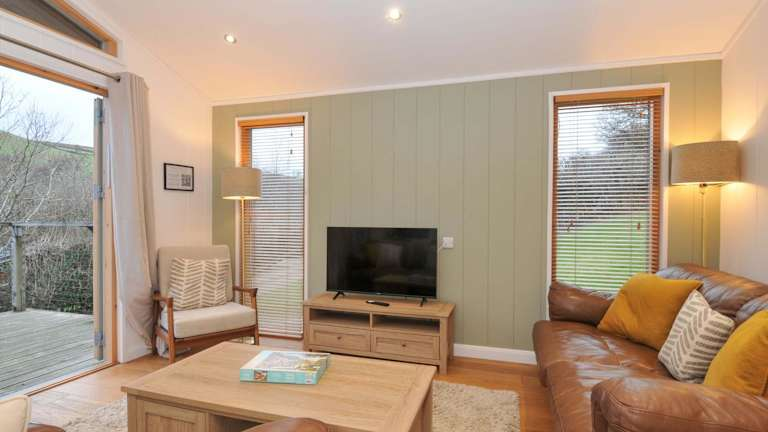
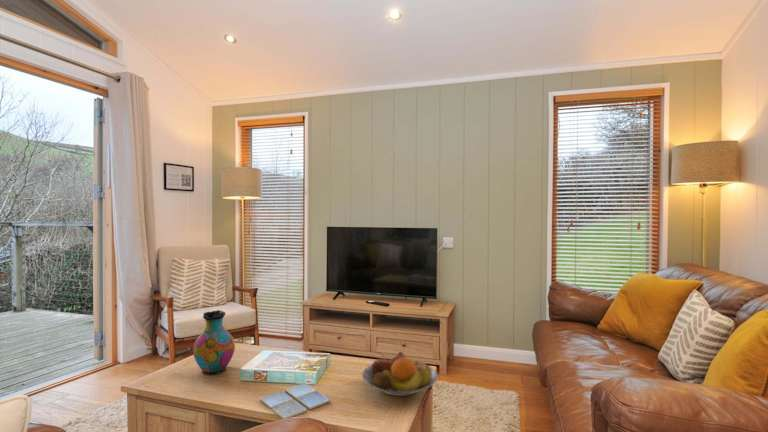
+ vase (214, 341)
+ drink coaster (296, 399)
+ fruit bowl (399, 371)
